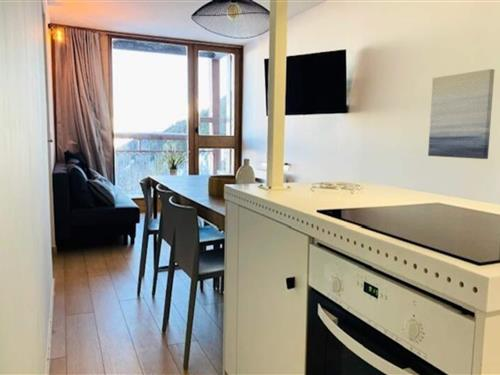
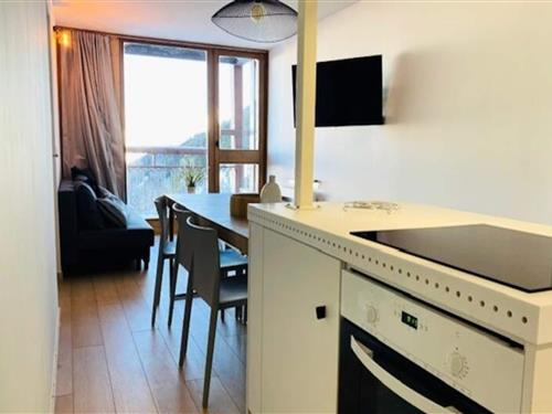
- wall art (458, 116)
